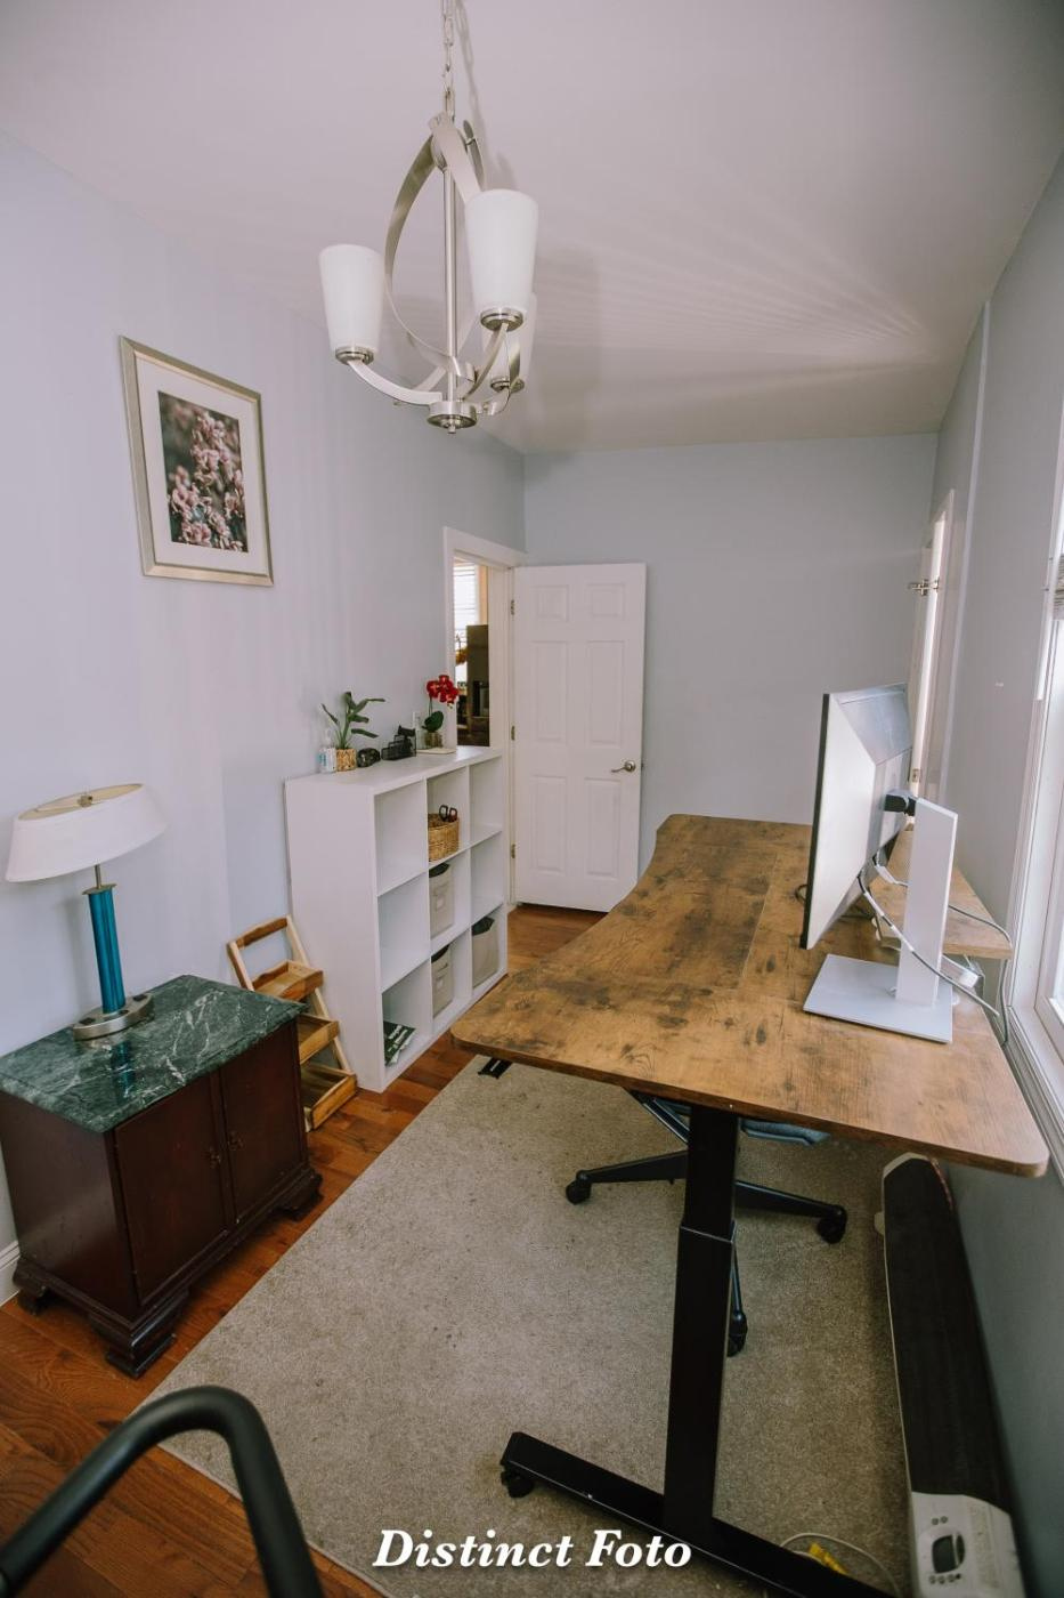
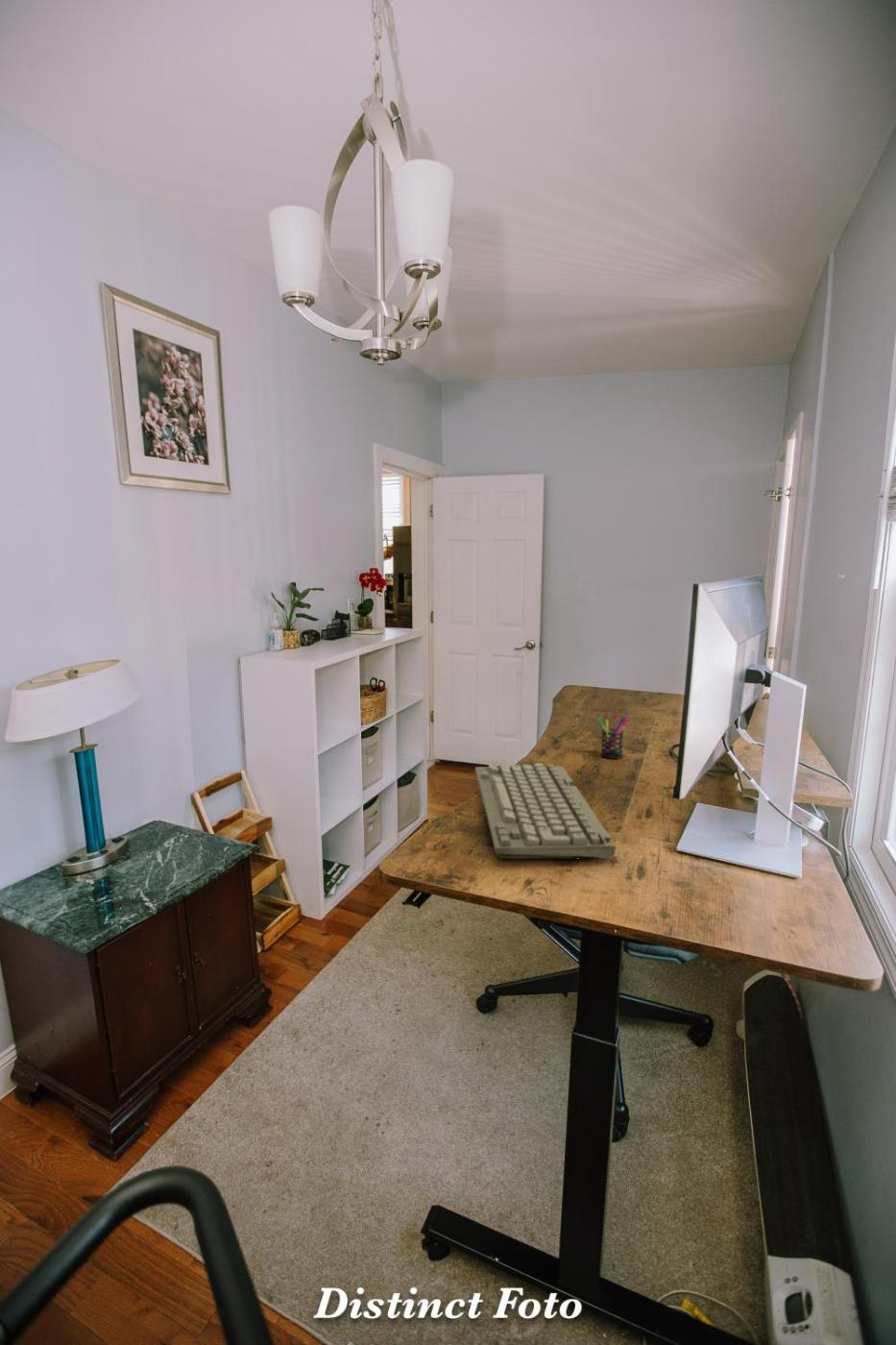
+ pen holder (610, 733)
+ keyboard (534, 803)
